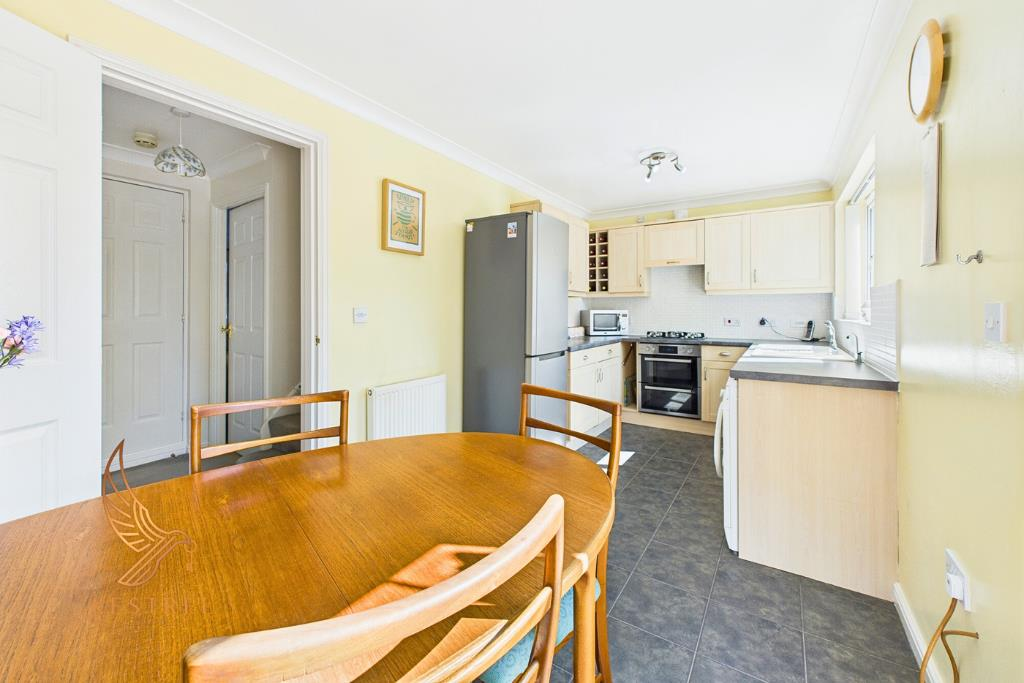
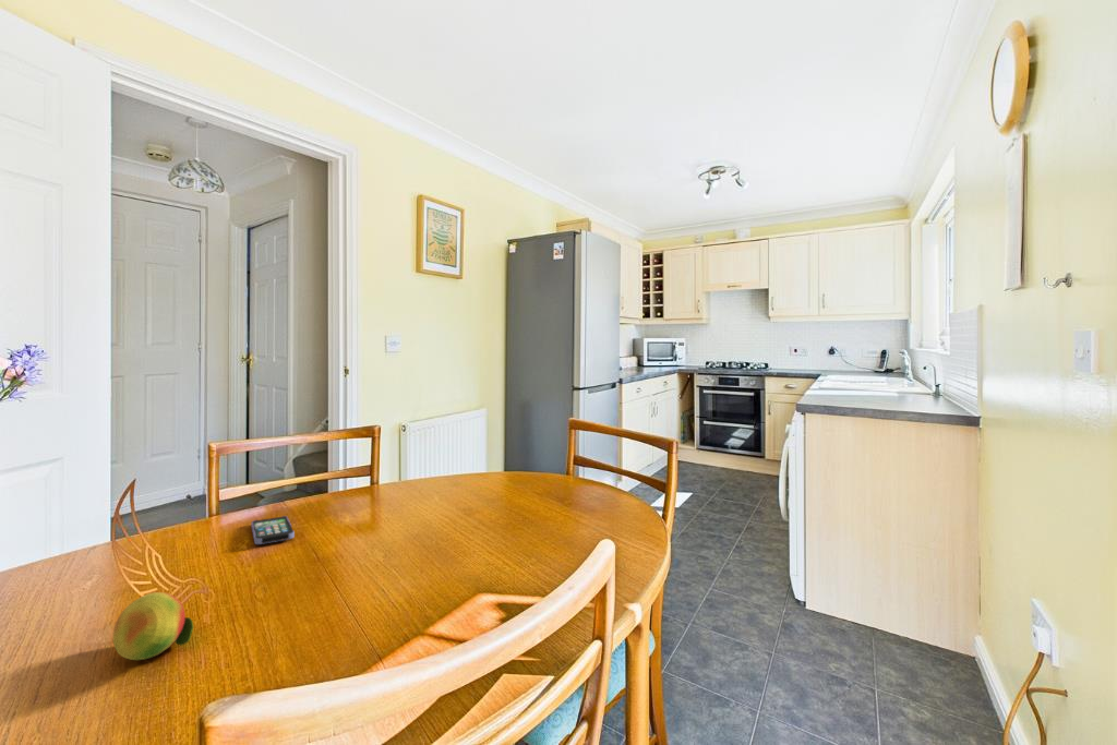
+ smartphone (272, 529)
+ fruit (152, 623)
